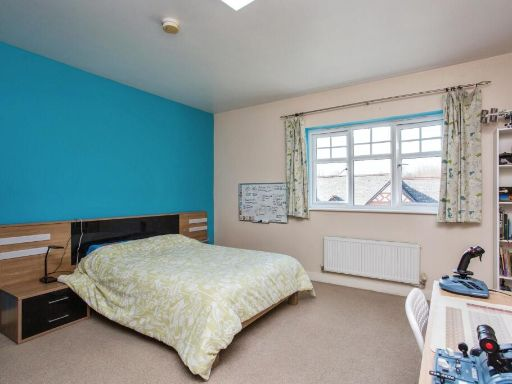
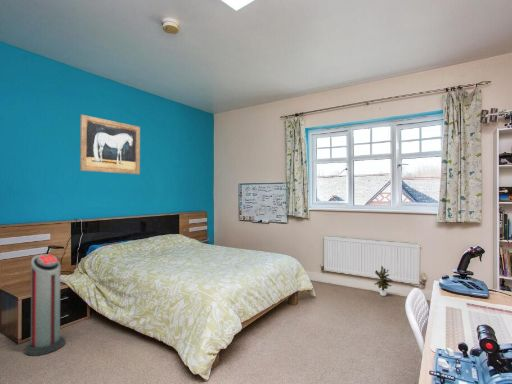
+ wall art (112, 146)
+ air purifier (45, 300)
+ potted plant (382, 281)
